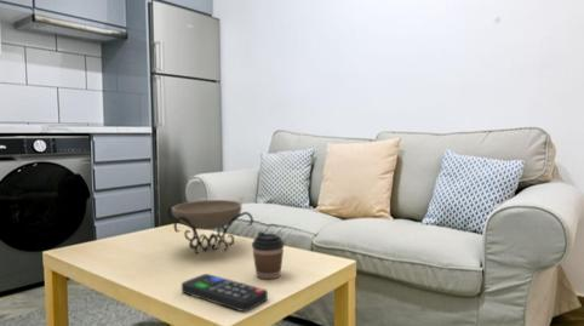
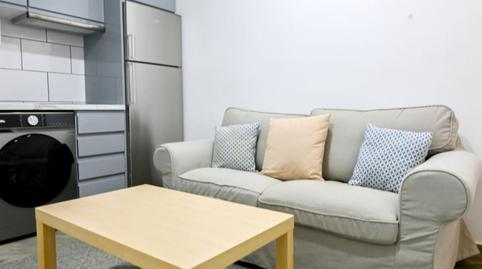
- remote control (223, 290)
- coffee cup (268, 253)
- decorative bowl (208, 228)
